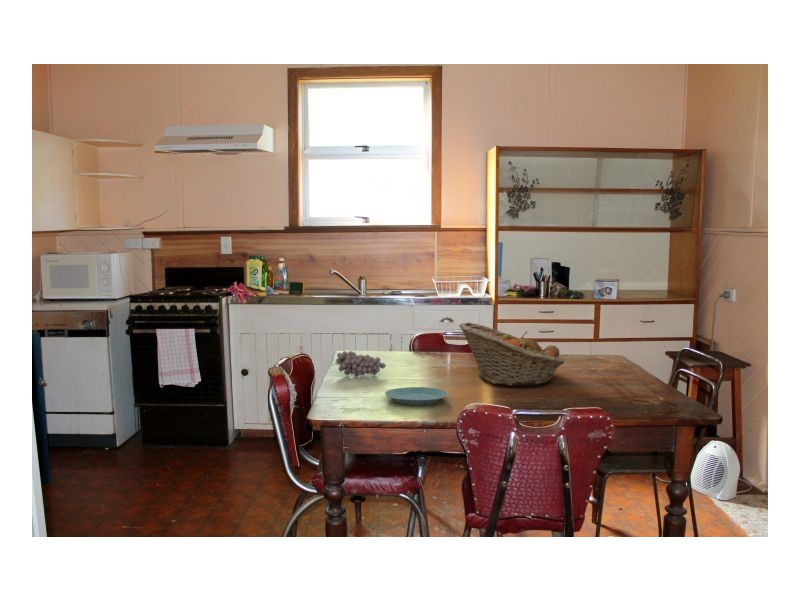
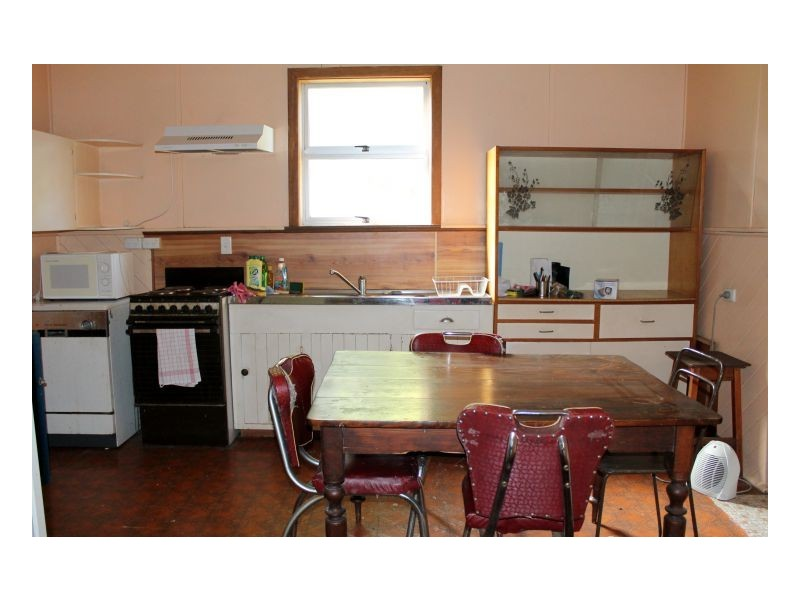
- fruit (360, 363)
- fruit basket (509, 351)
- plate (416, 396)
